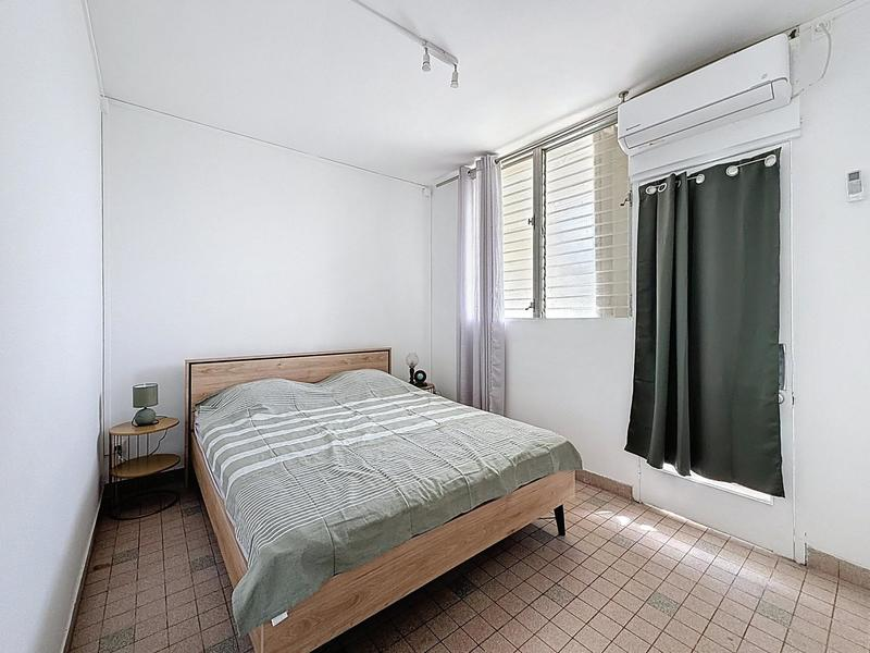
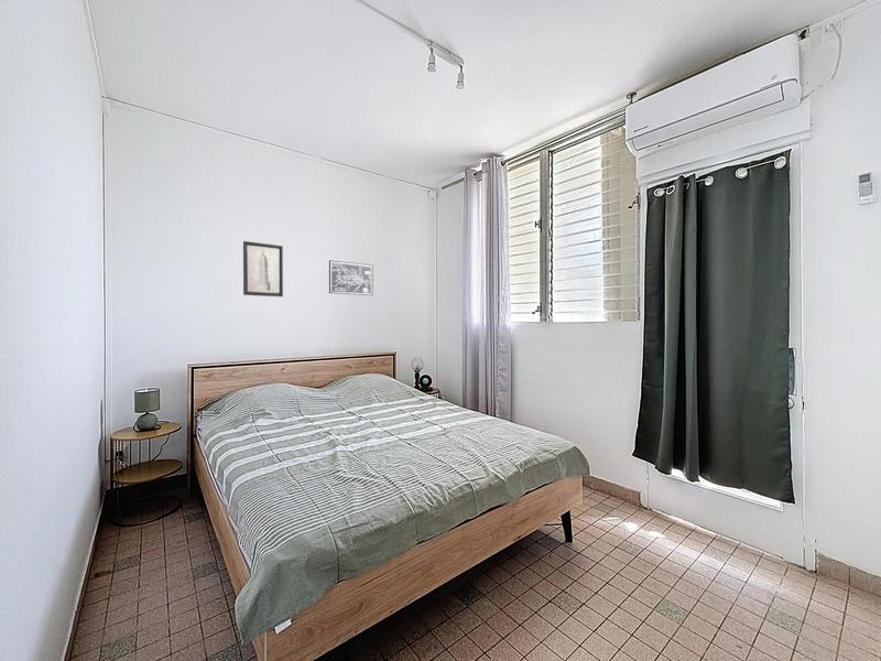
+ wall art (351, 278)
+ wall art (263, 269)
